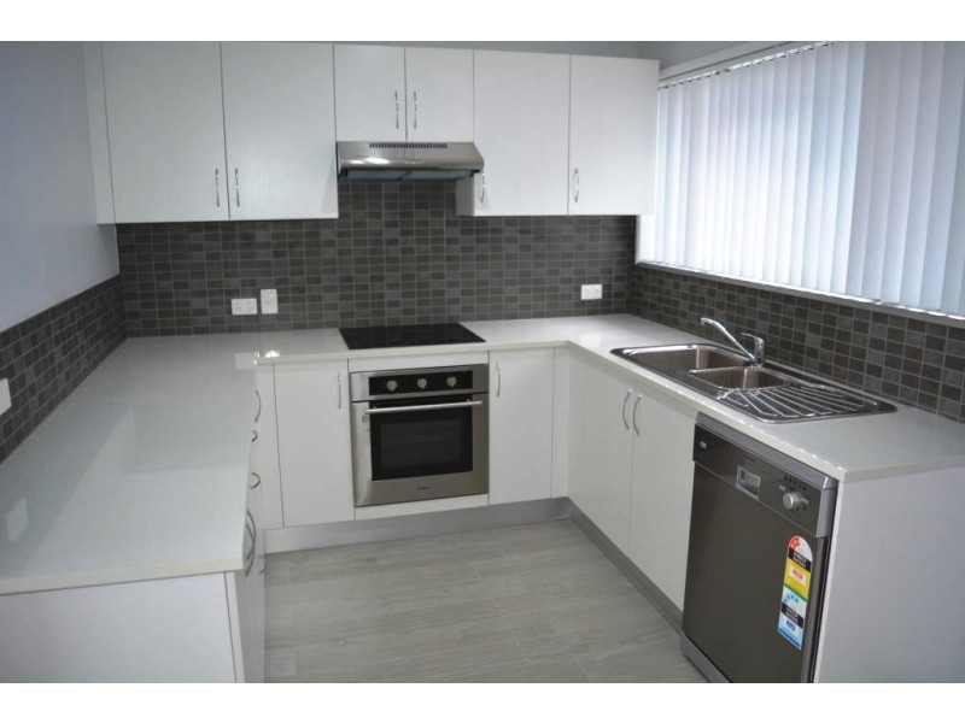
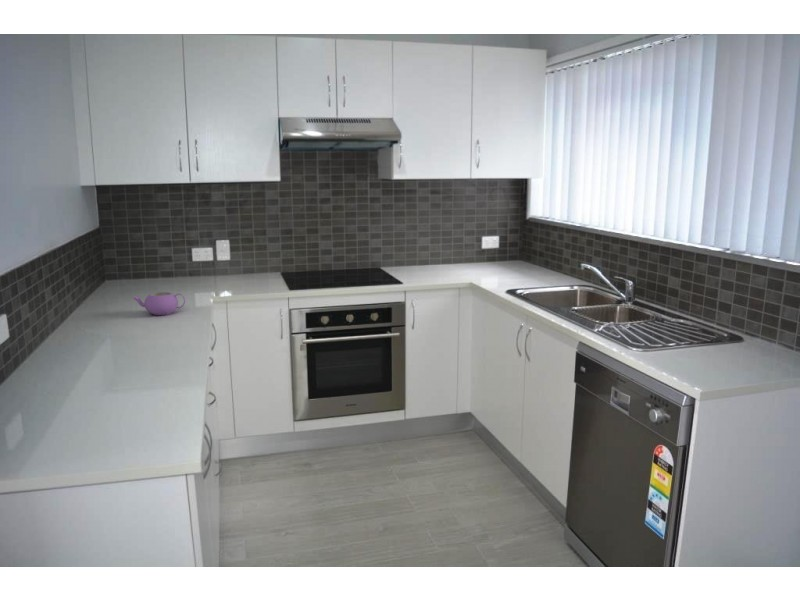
+ teapot (159, 303)
